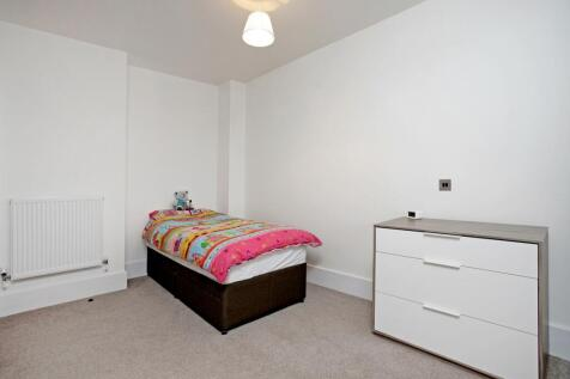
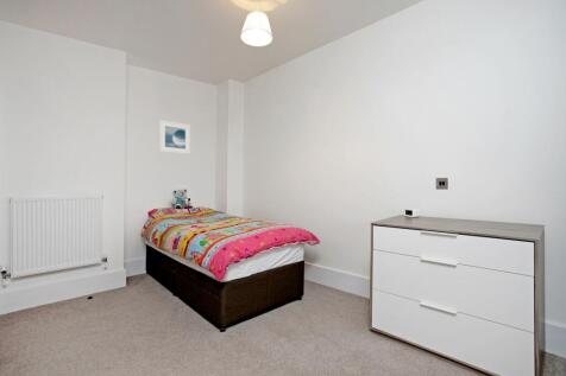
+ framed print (175, 138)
